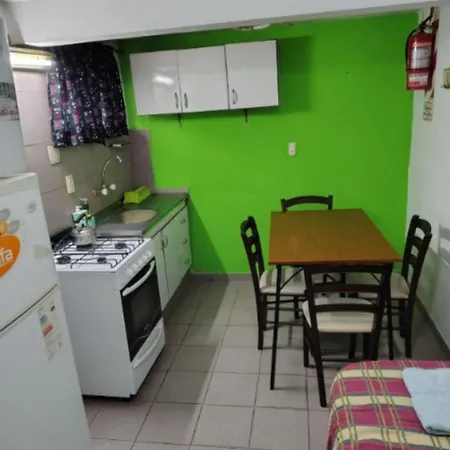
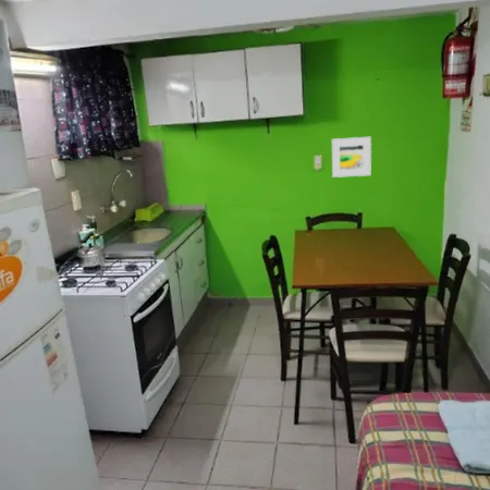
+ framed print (351, 157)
